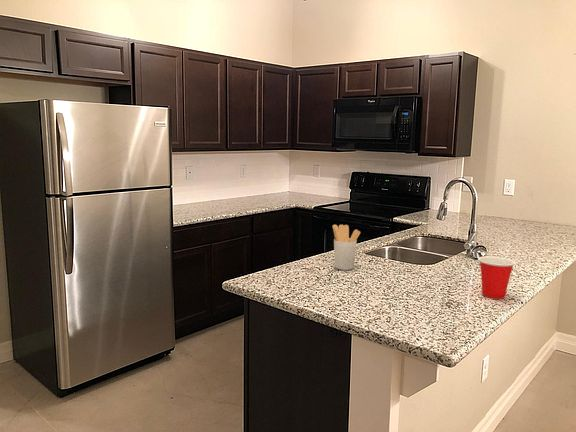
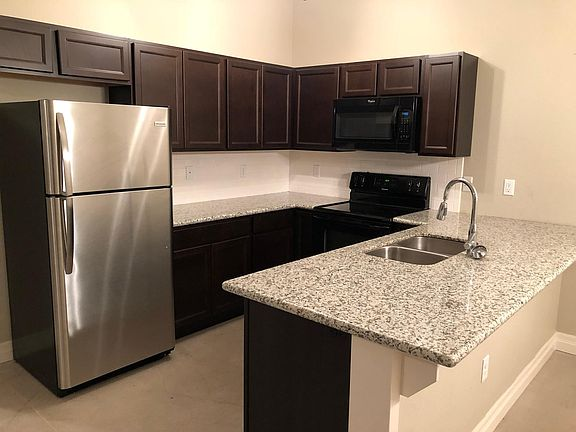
- utensil holder (343, 245)
- cup (495, 277)
